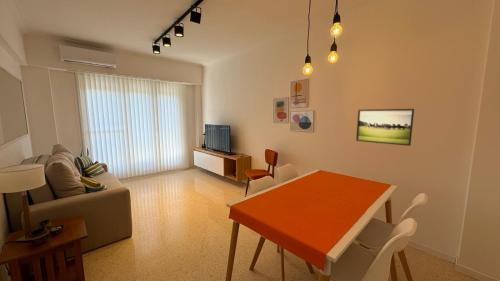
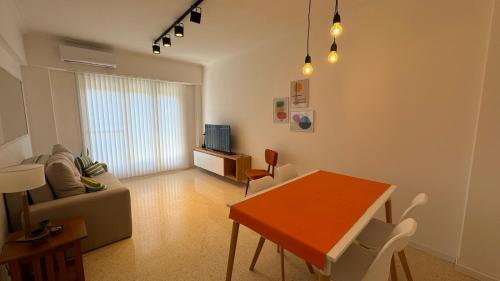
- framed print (382, 126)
